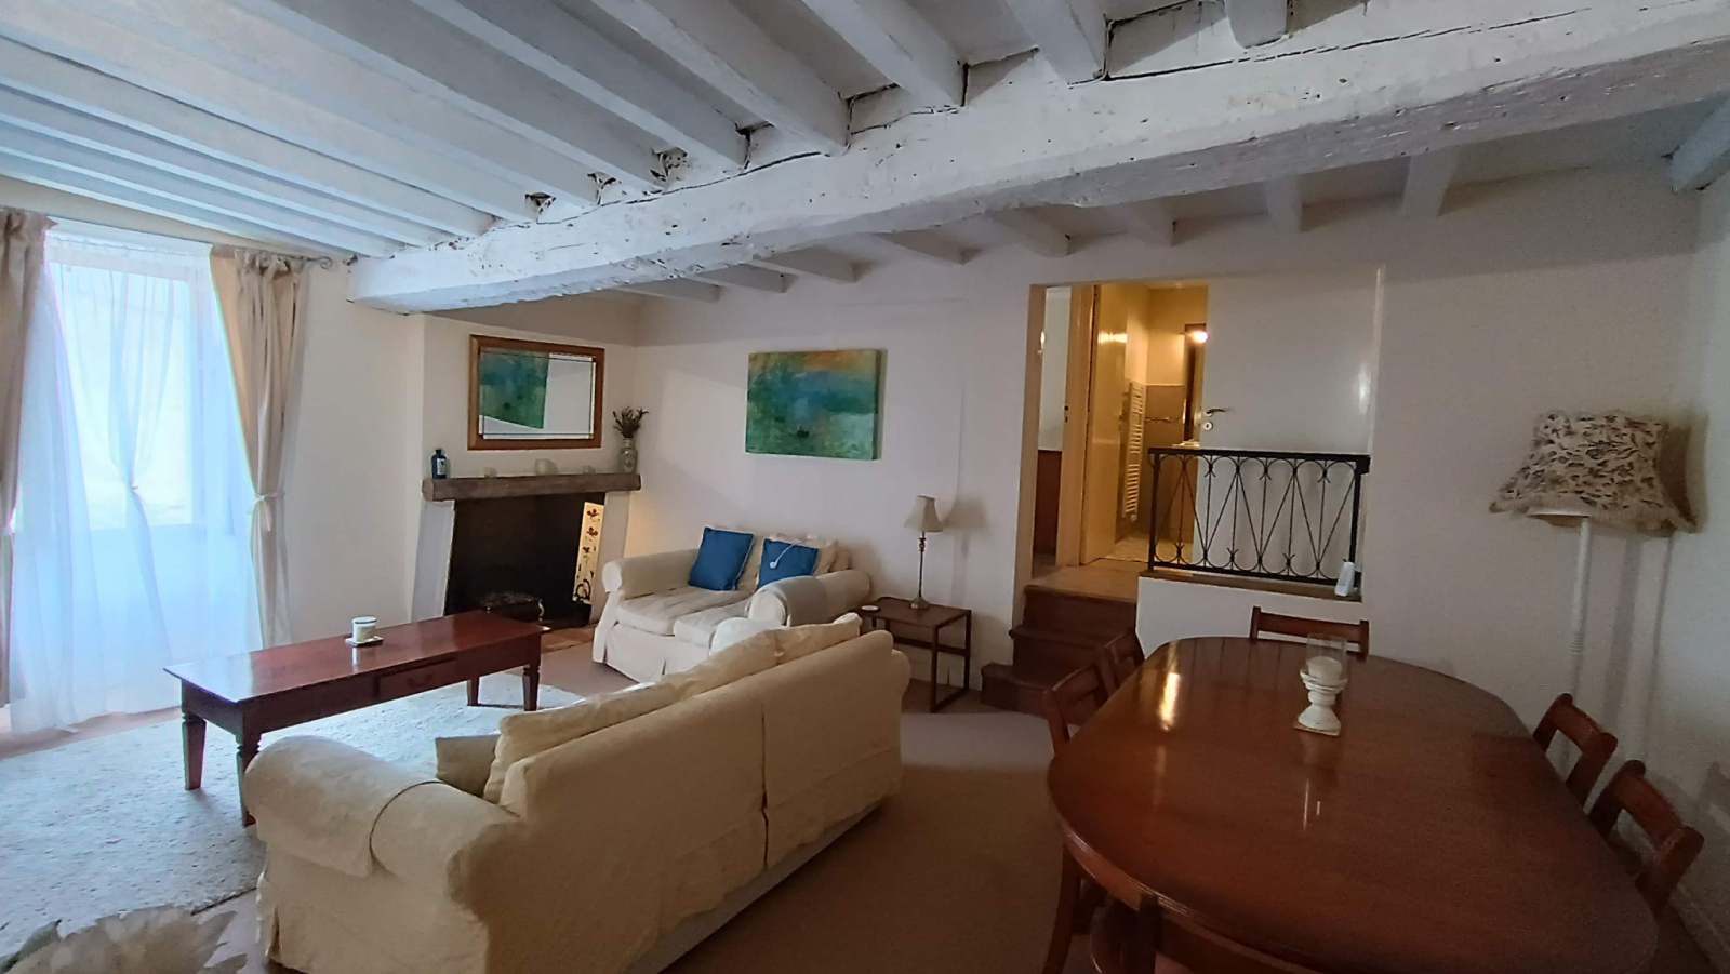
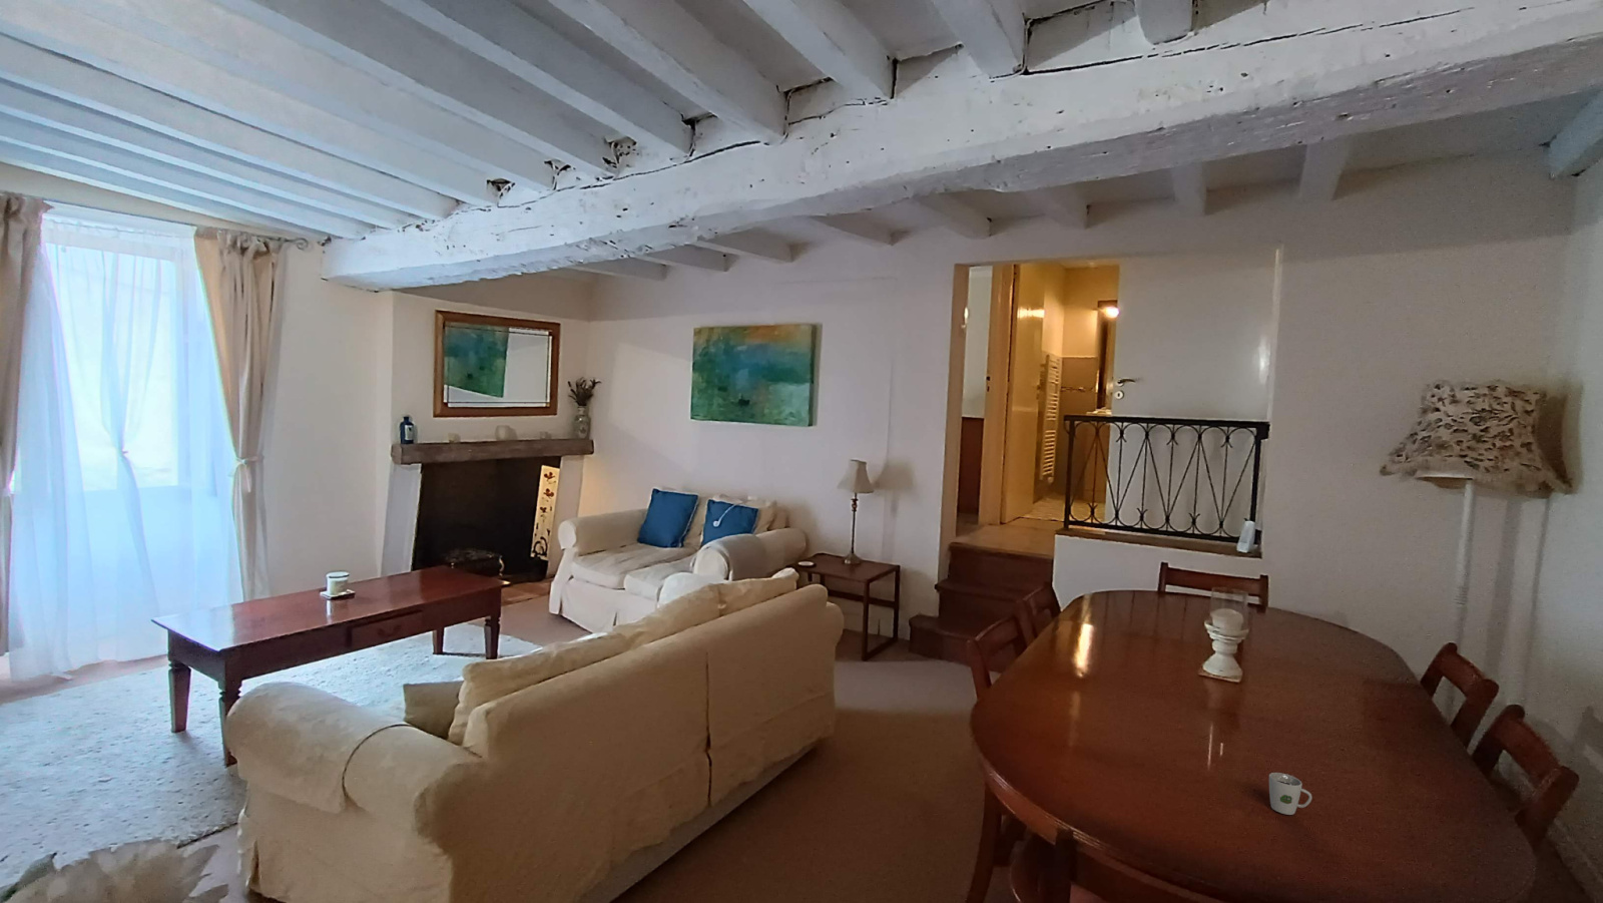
+ cup (1289, 785)
